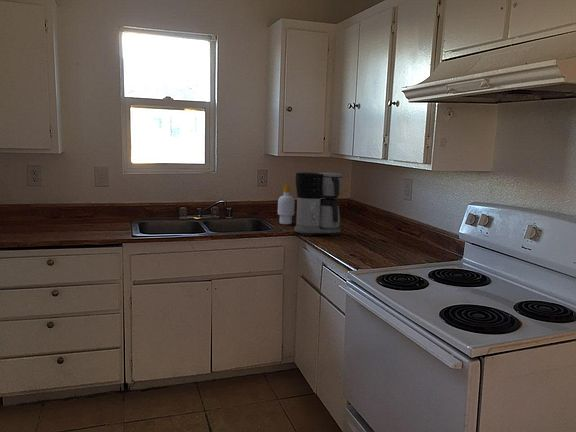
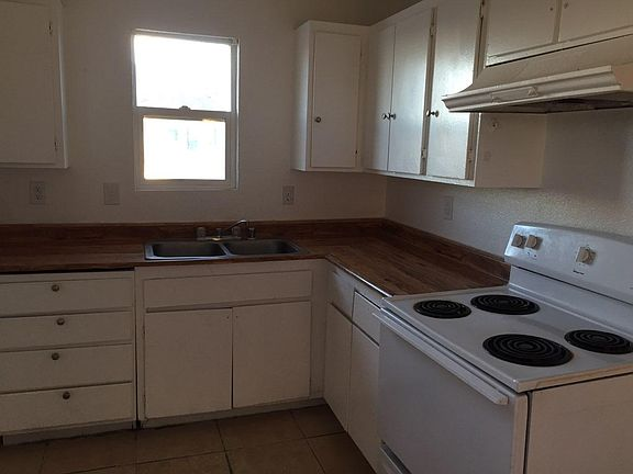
- soap bottle (286, 204)
- coffee maker (319, 203)
